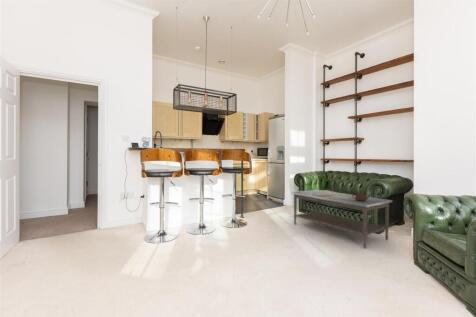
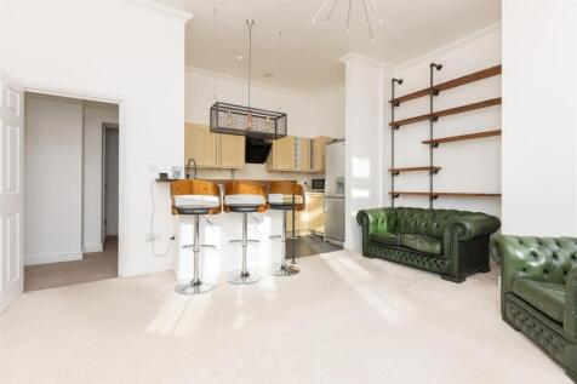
- coffee table (337, 205)
